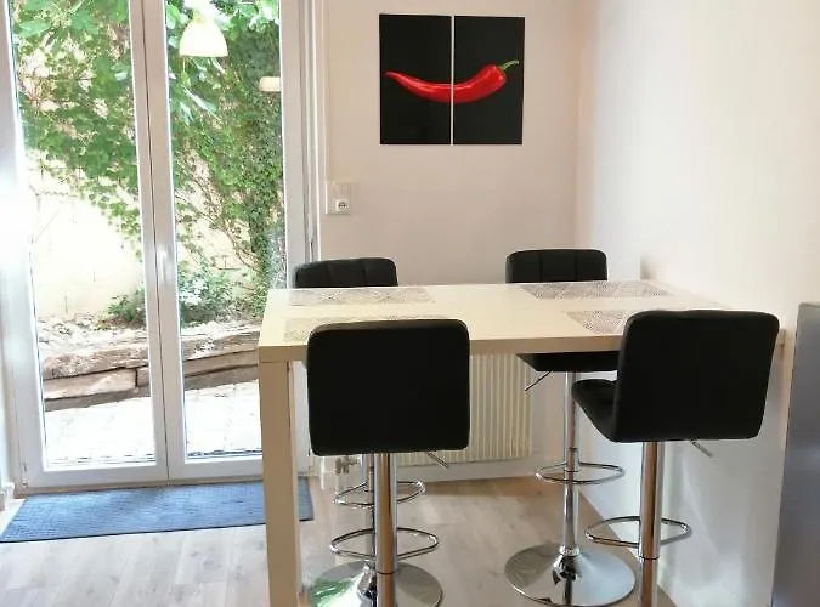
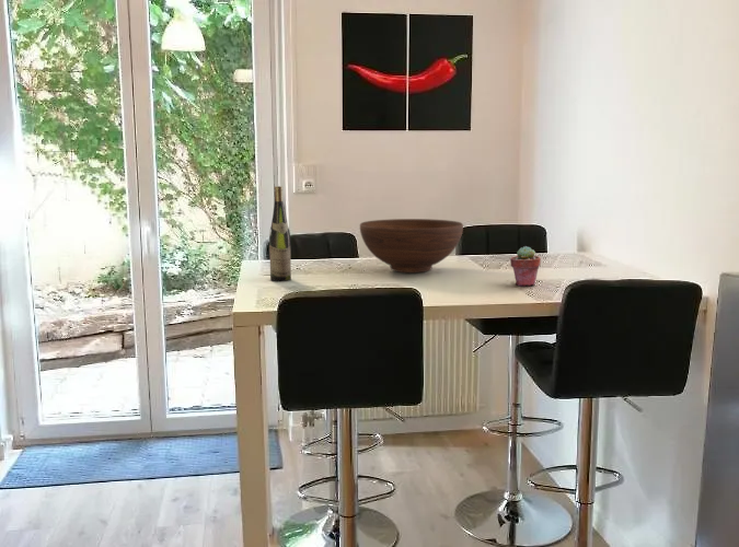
+ potted succulent (524, 265)
+ wine bottle (279, 233)
+ fruit bowl (411, 247)
